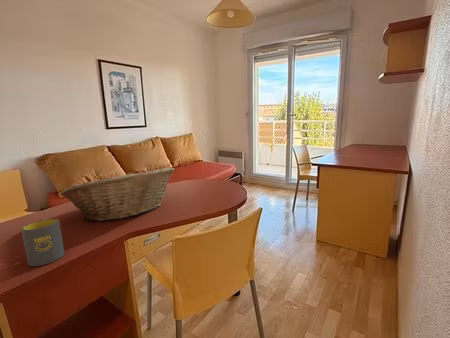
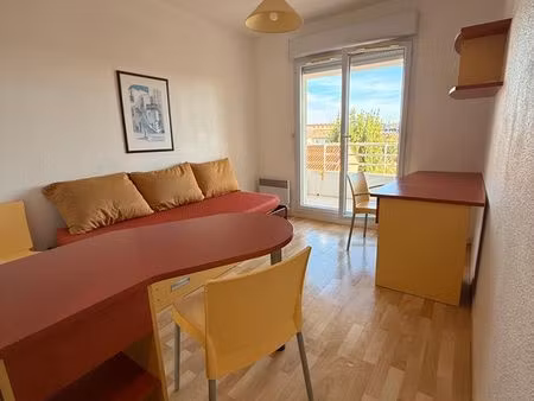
- mug (43, 240)
- fruit basket (124, 188)
